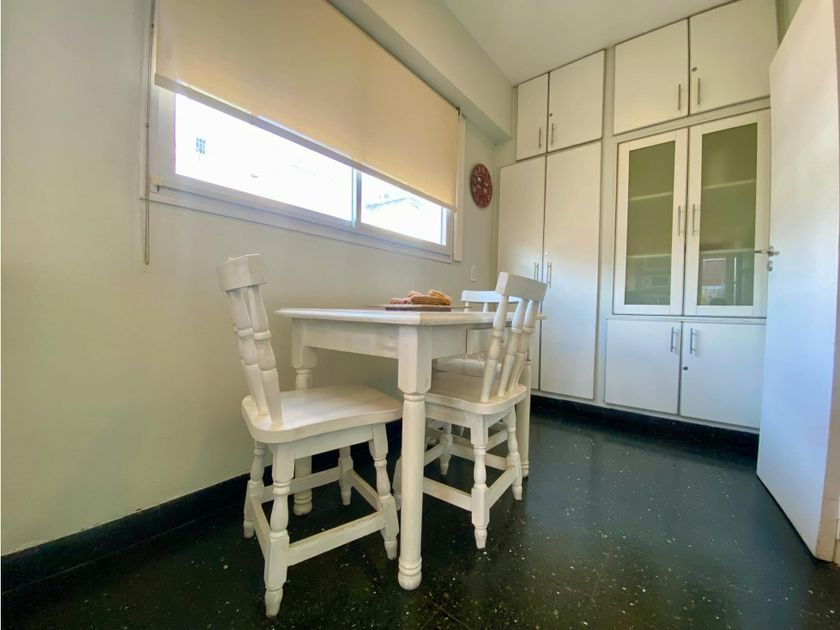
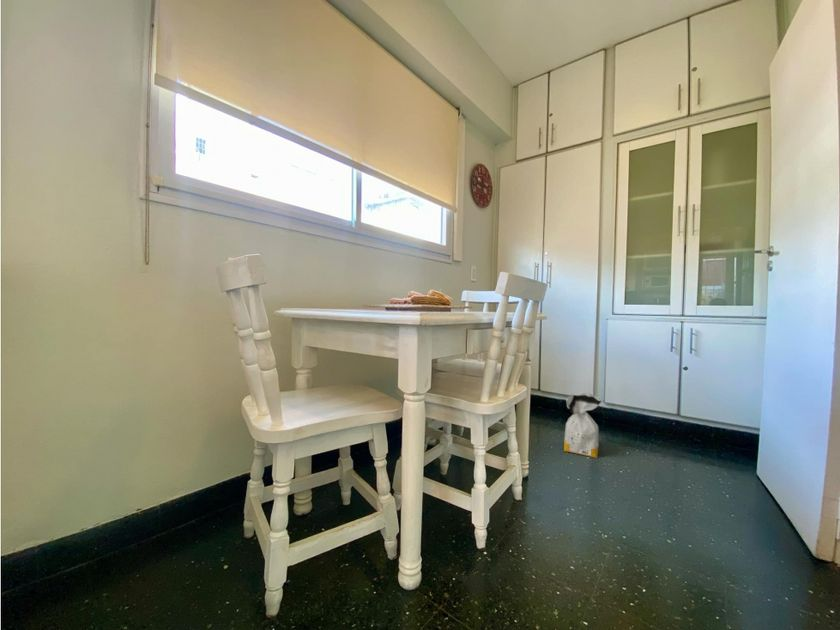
+ bag (582, 420)
